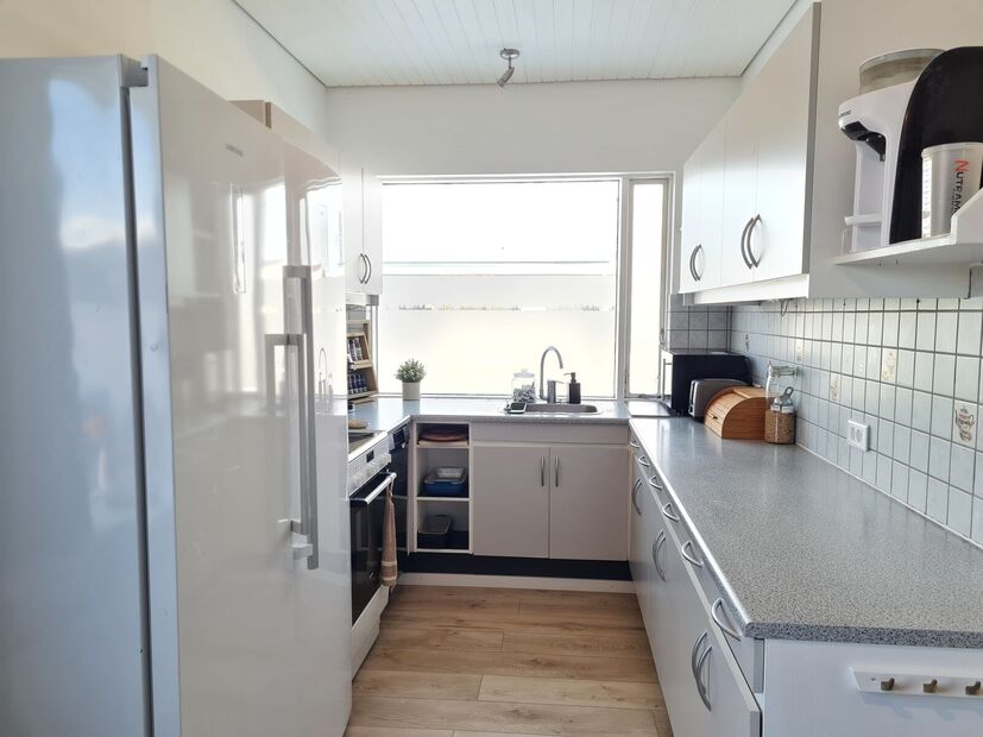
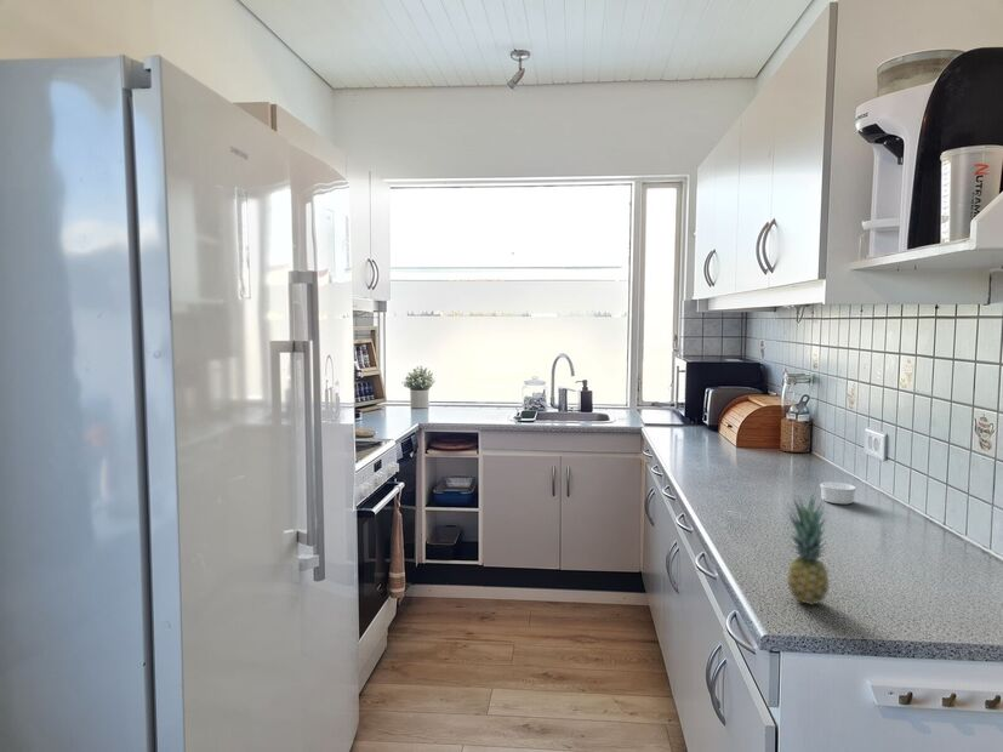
+ fruit (809, 547)
+ ramekin (837, 492)
